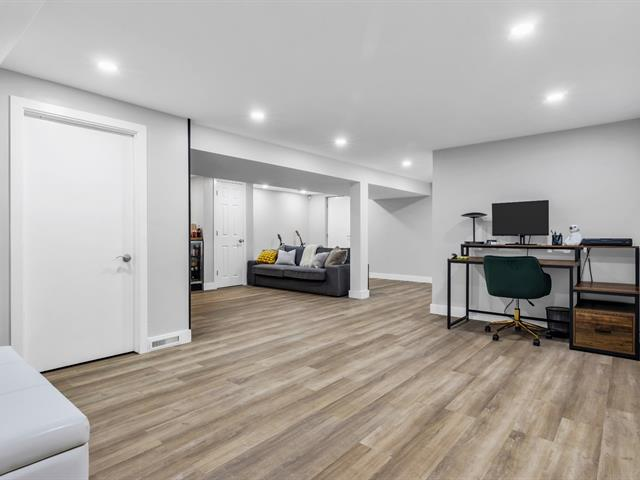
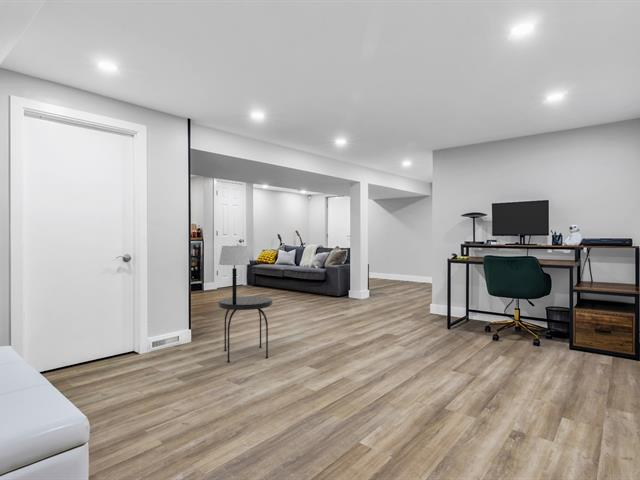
+ table lamp (234, 273)
+ side table (260, 327)
